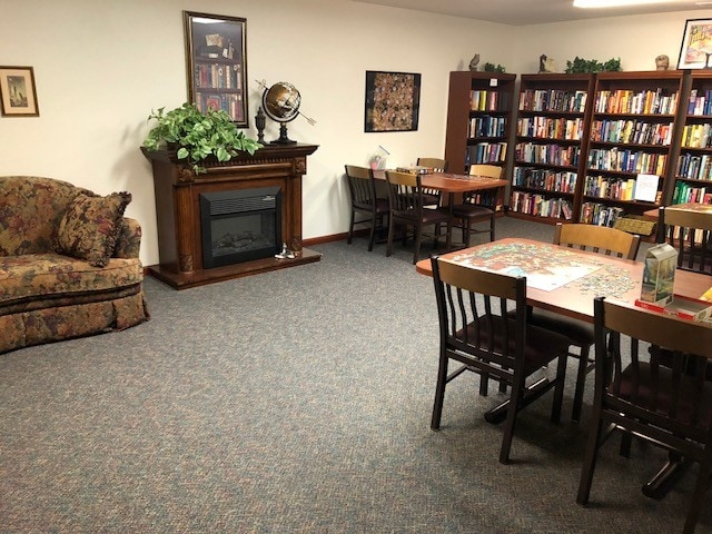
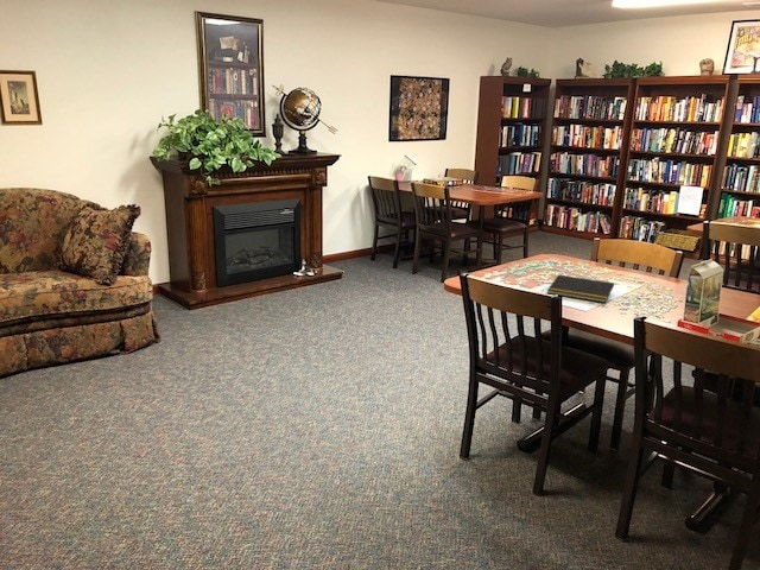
+ notepad (581, 287)
